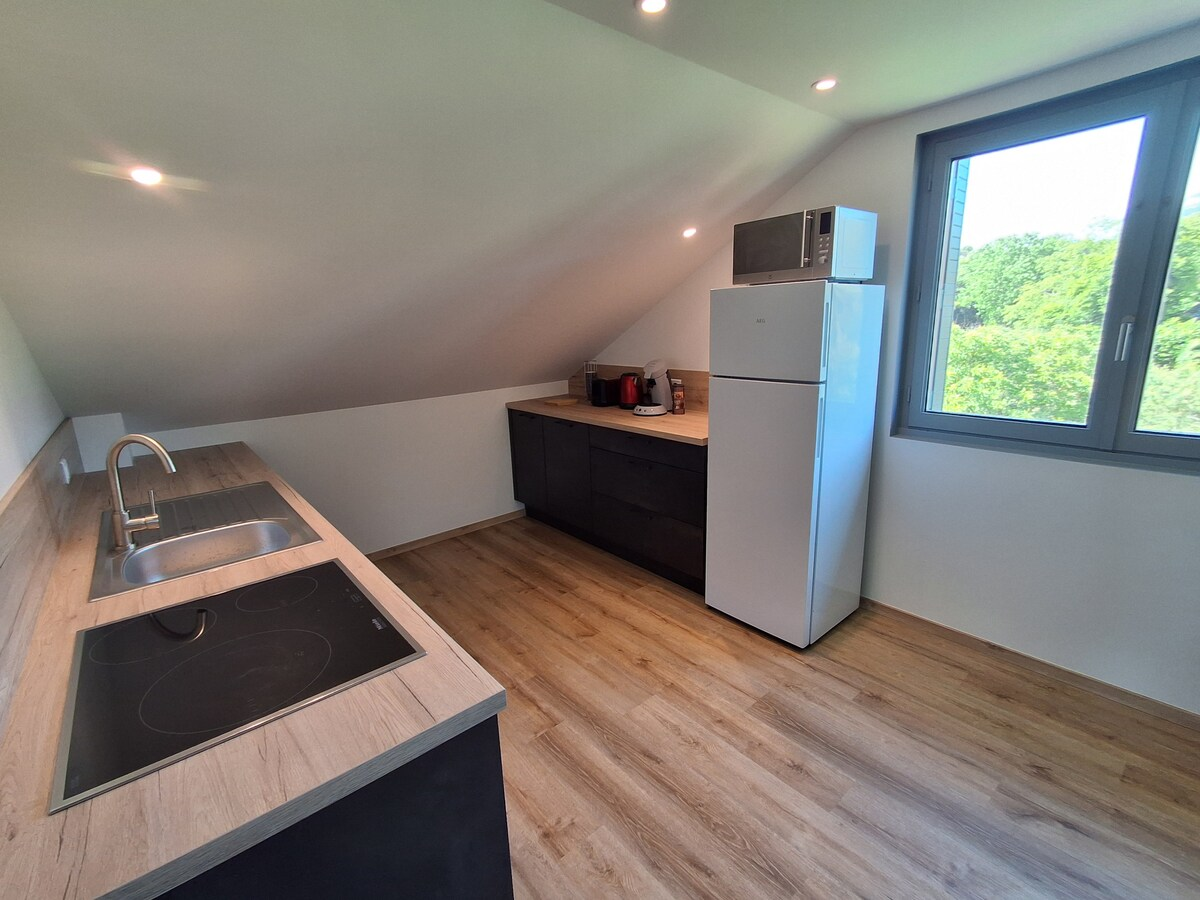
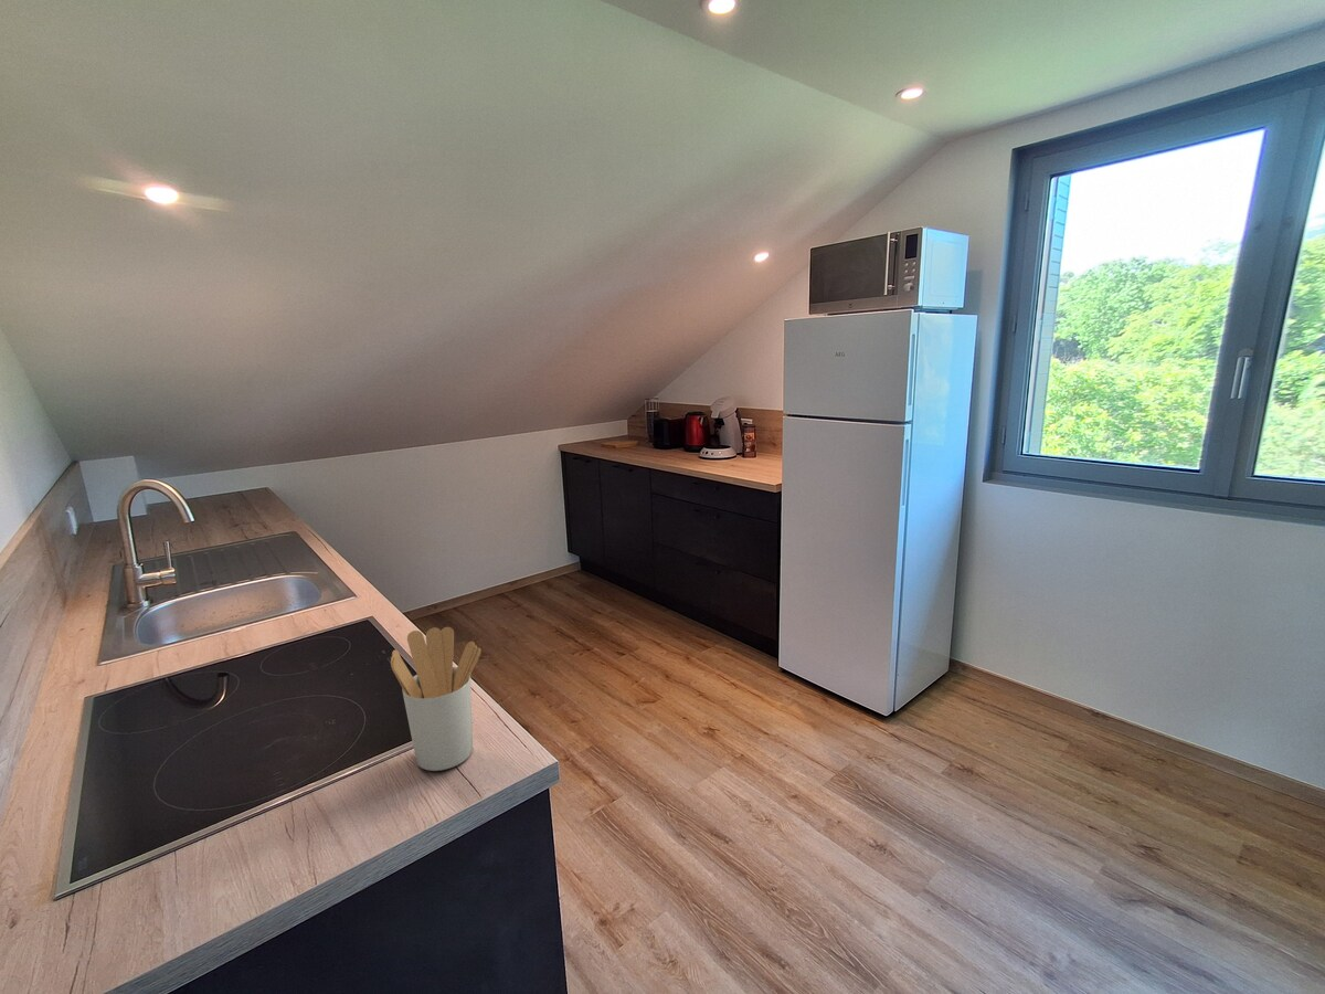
+ utensil holder (437, 692)
